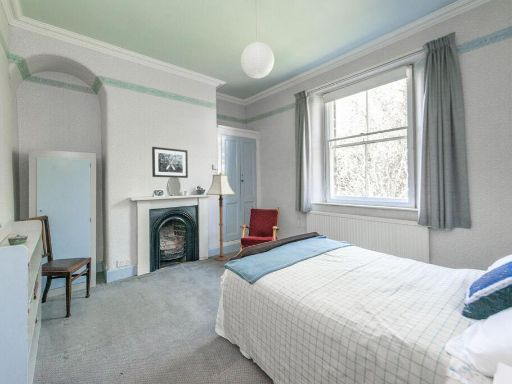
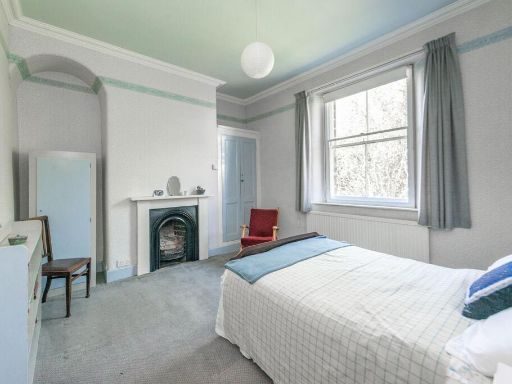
- wall art (170, 163)
- floor lamp (220, 215)
